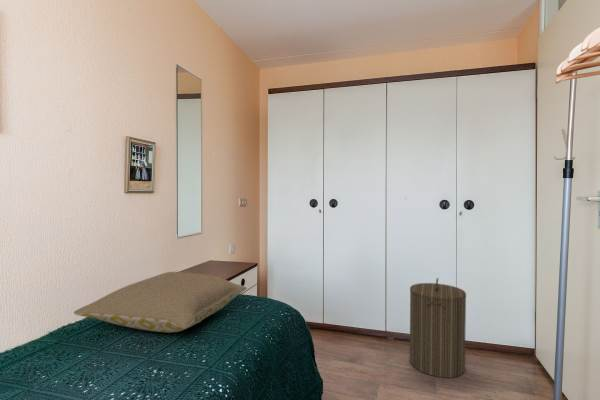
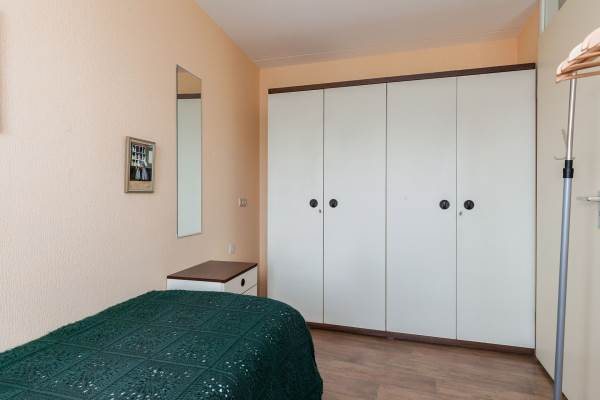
- pillow (170, 298)
- laundry hamper (436, 321)
